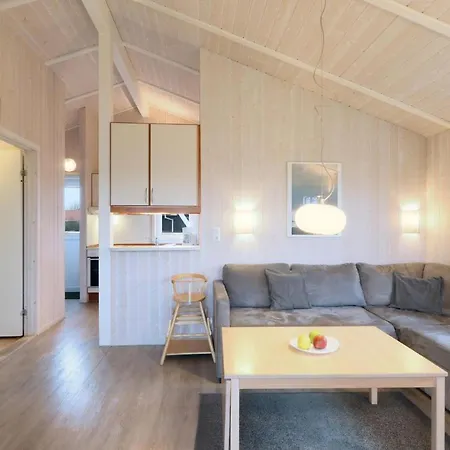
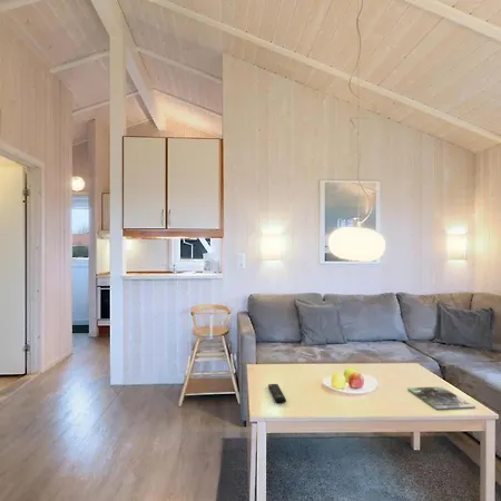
+ remote control (276, 392)
+ magazine (439, 396)
